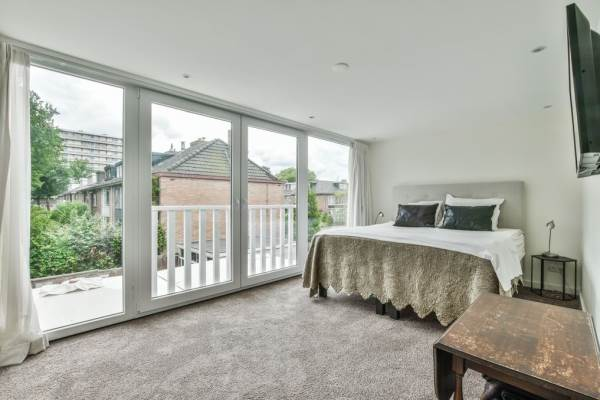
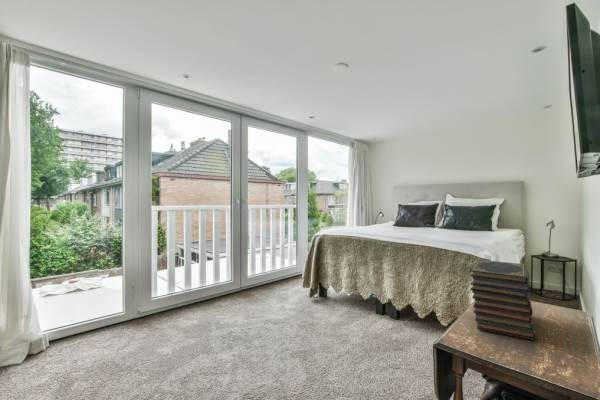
+ book stack (501, 294)
